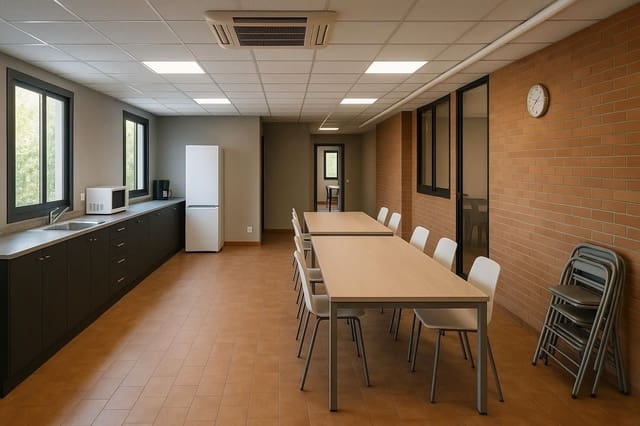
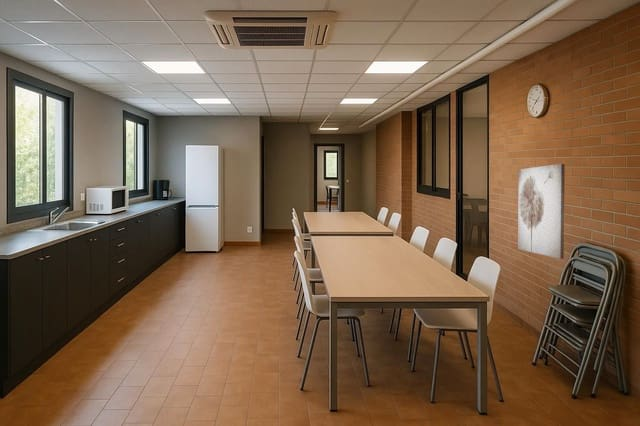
+ wall art (539, 210)
